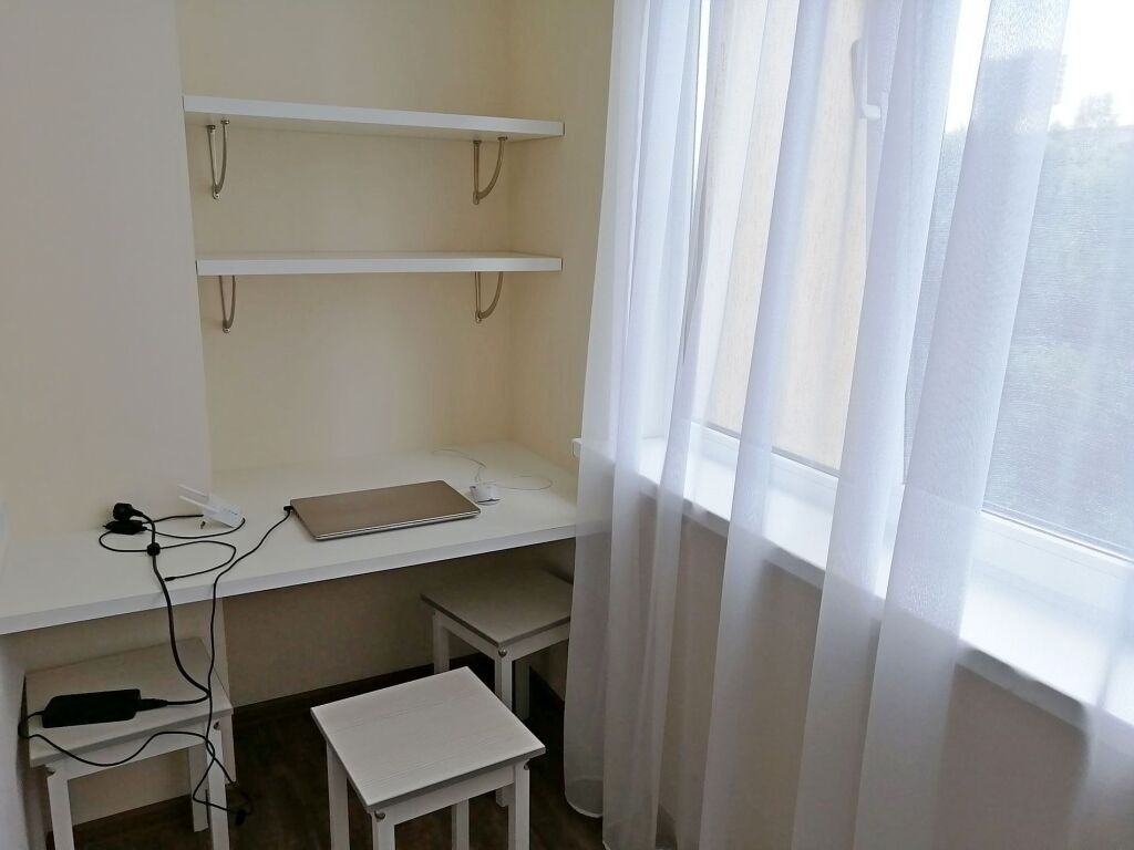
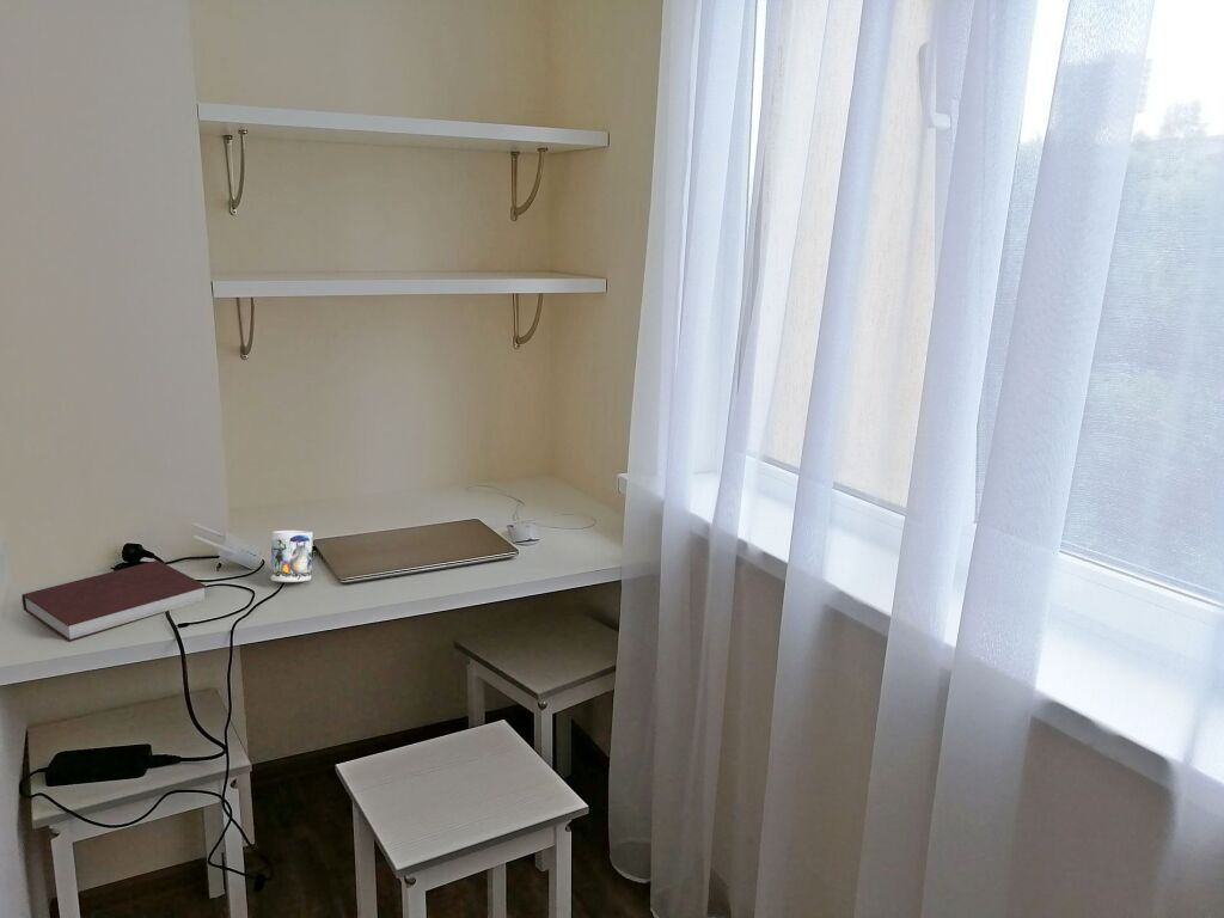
+ mug (286, 555)
+ notebook (116, 596)
